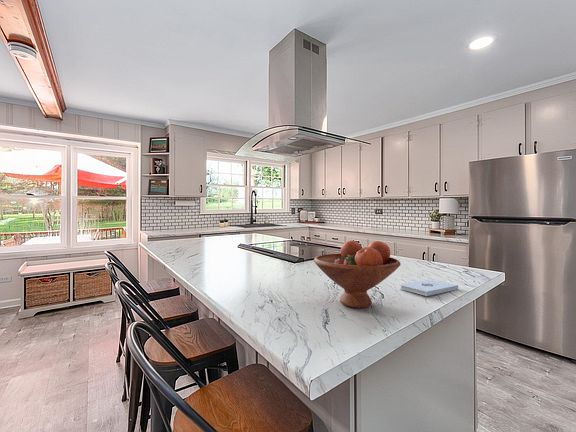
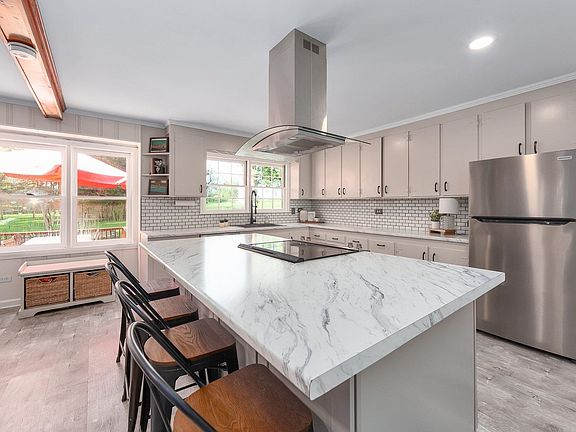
- fruit bowl (355, 272)
- notepad (428, 286)
